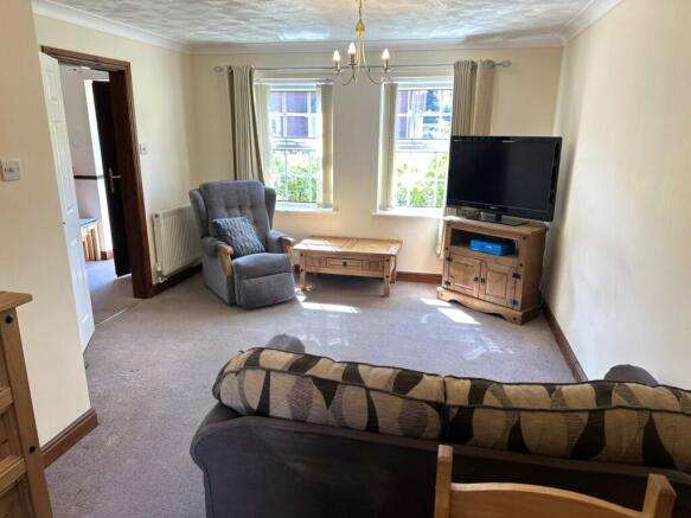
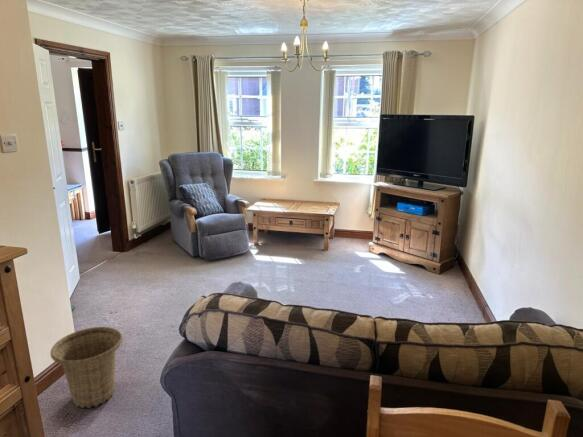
+ basket (91, 369)
